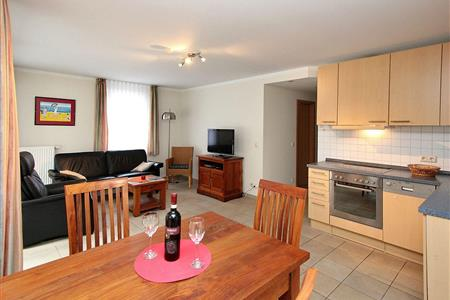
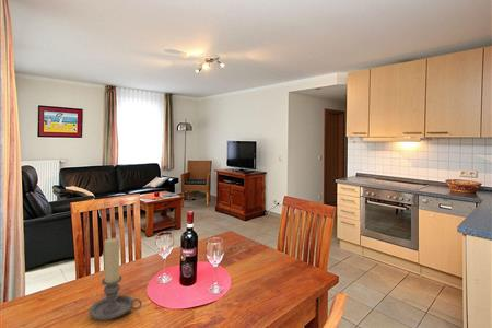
+ candle holder (116, 274)
